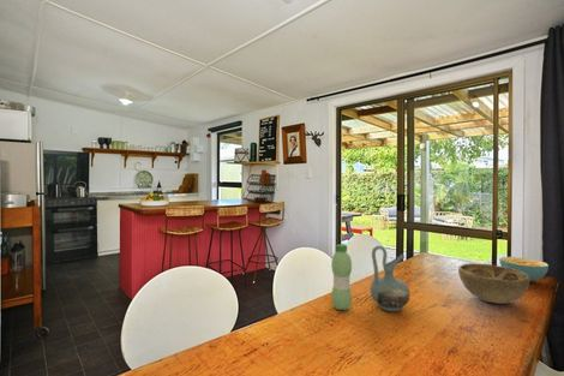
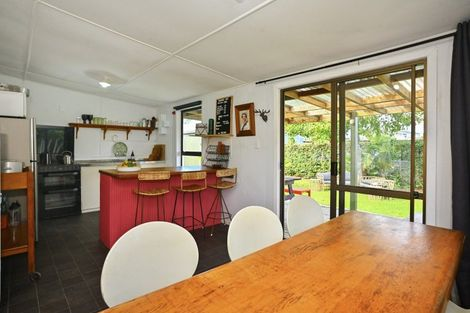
- water bottle (341, 276)
- decorative bowl (491, 285)
- cereal bowl (522, 270)
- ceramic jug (389, 276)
